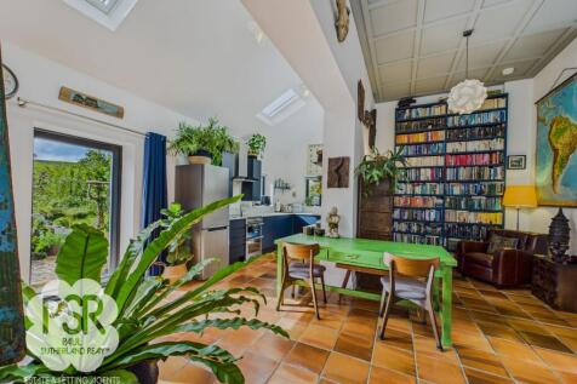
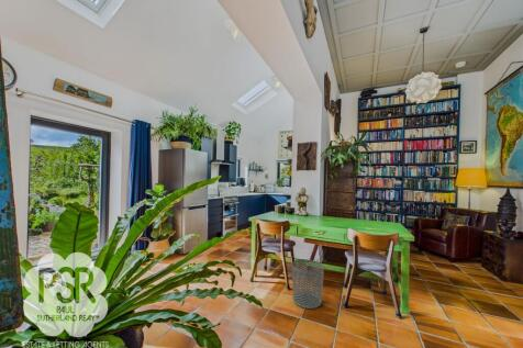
+ waste bin (307, 282)
